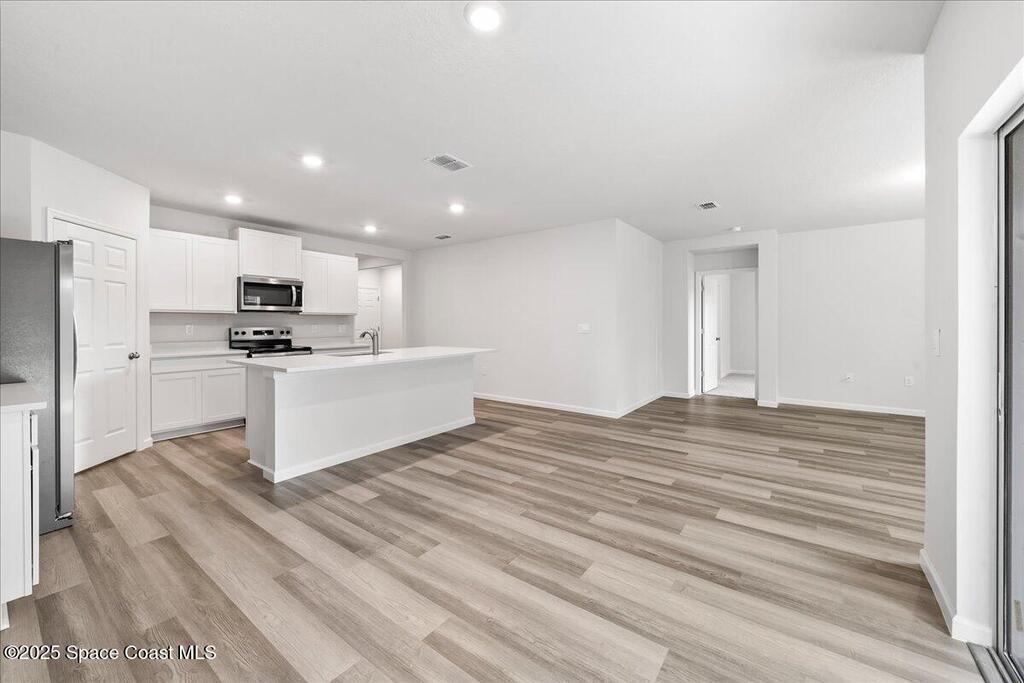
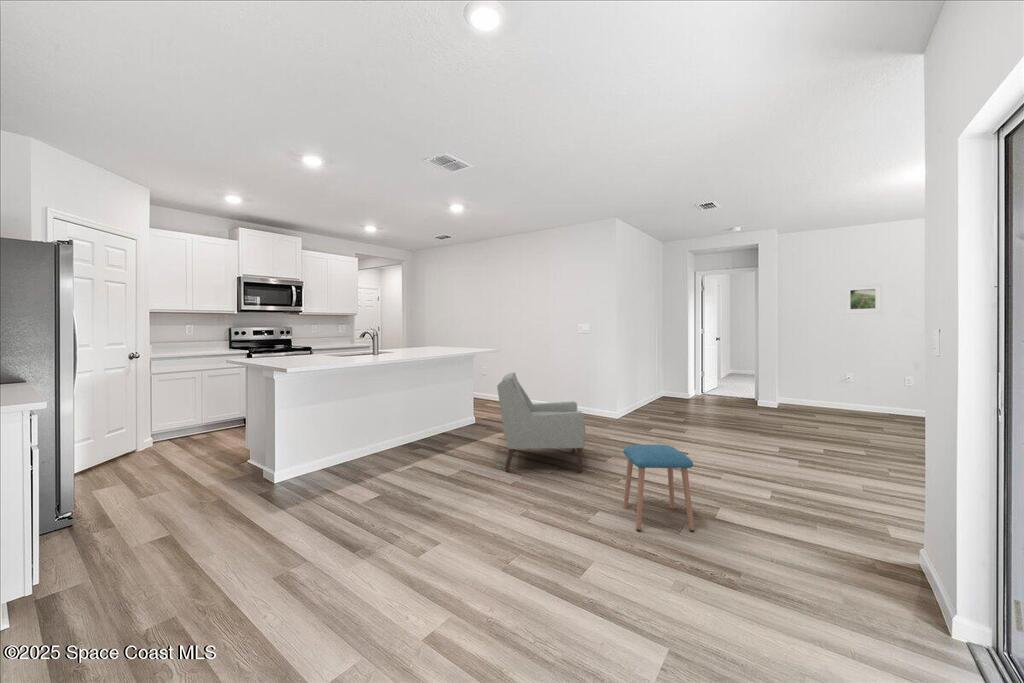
+ stool (668, 482)
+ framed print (862, 299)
+ chair (541, 417)
